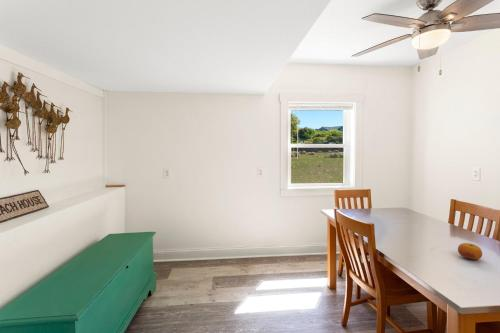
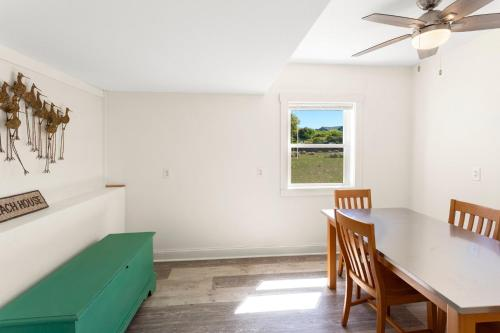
- fruit (469, 251)
